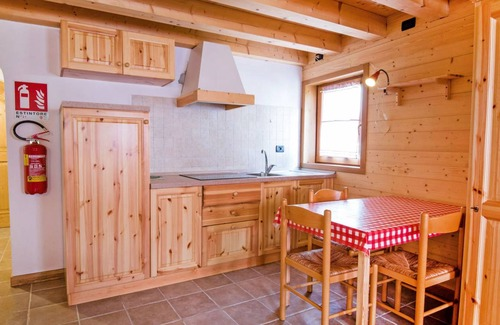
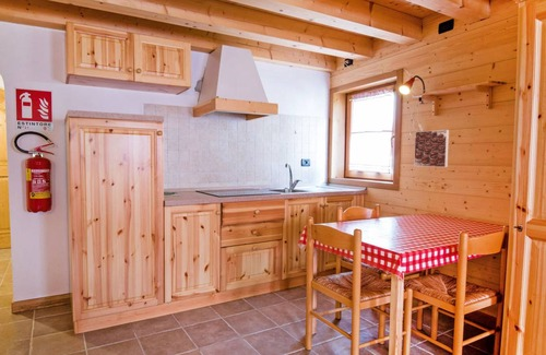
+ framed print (430, 149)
